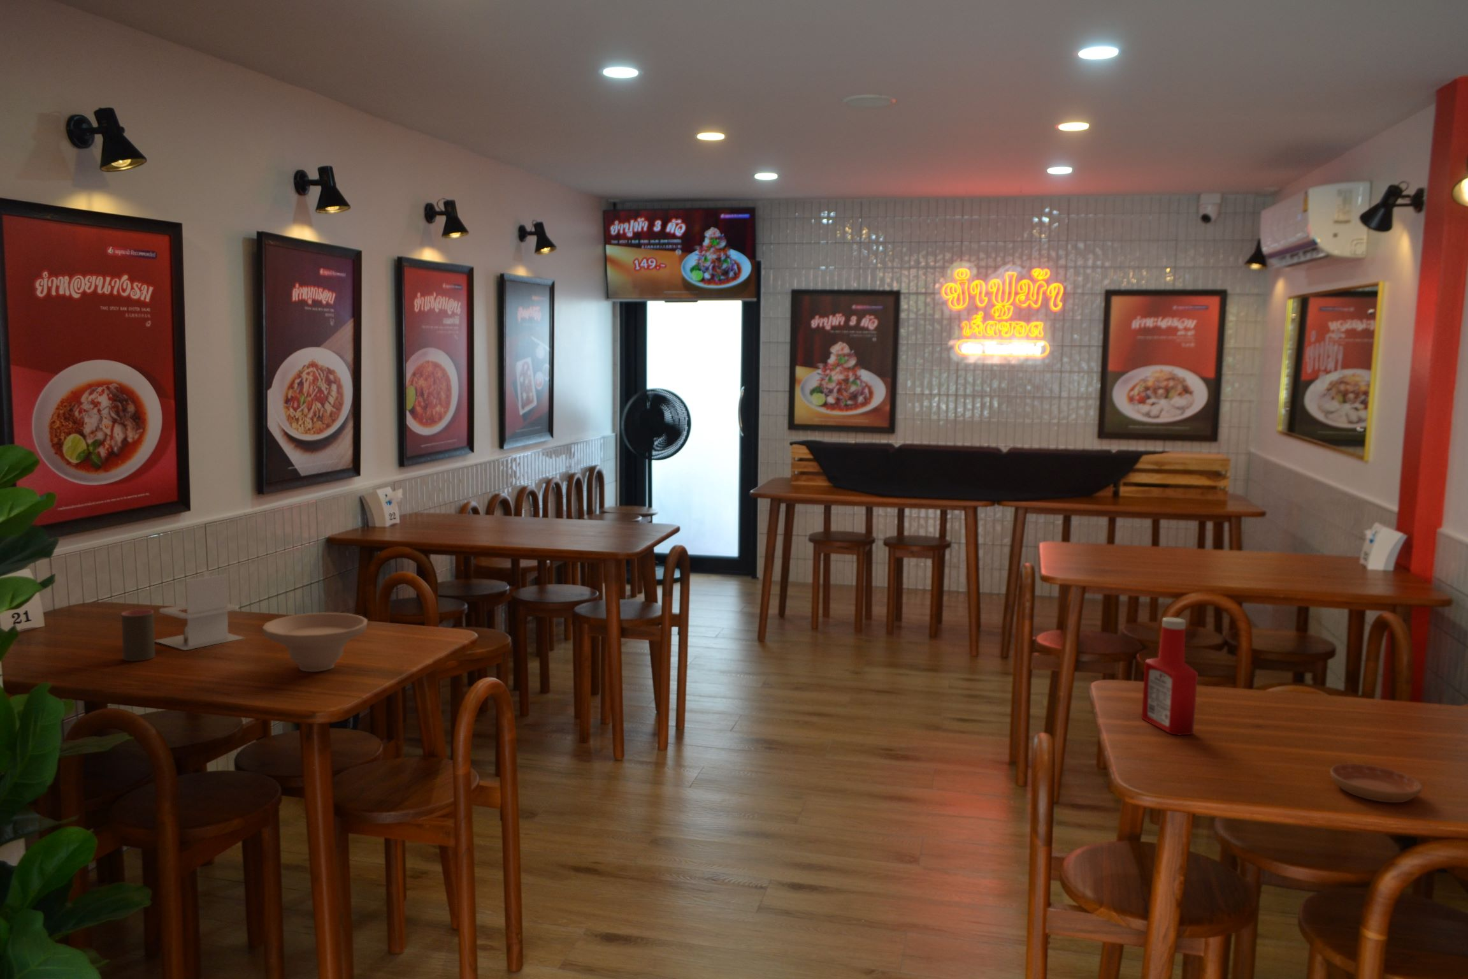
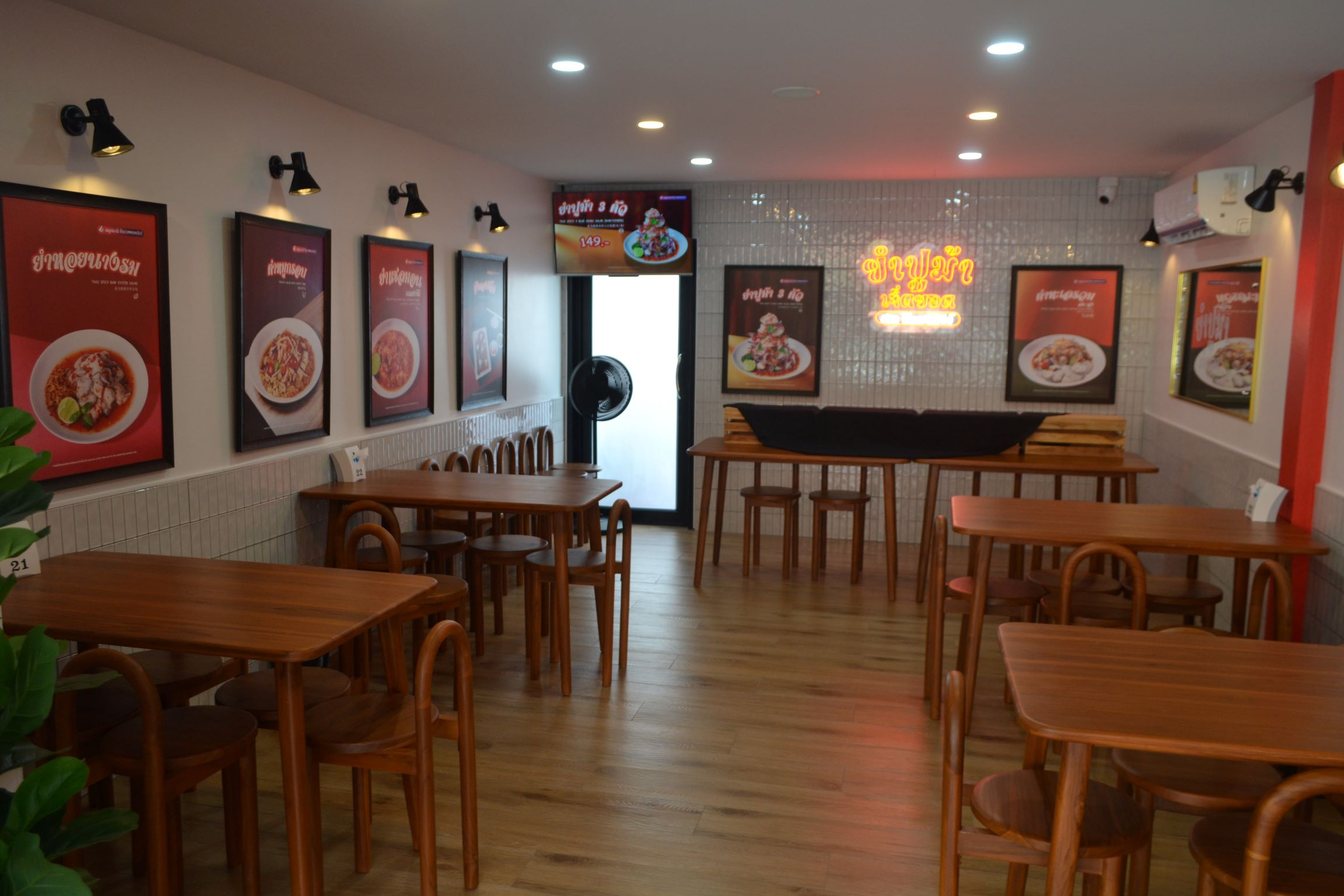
- bowl (316, 645)
- saucer (1374, 785)
- soap bottle (1171, 672)
- cup (139, 635)
- napkin holder (198, 608)
